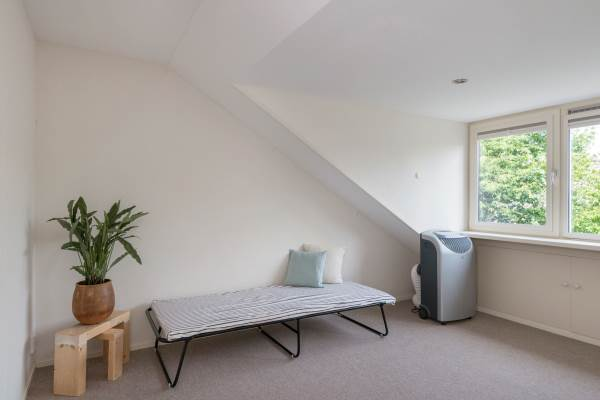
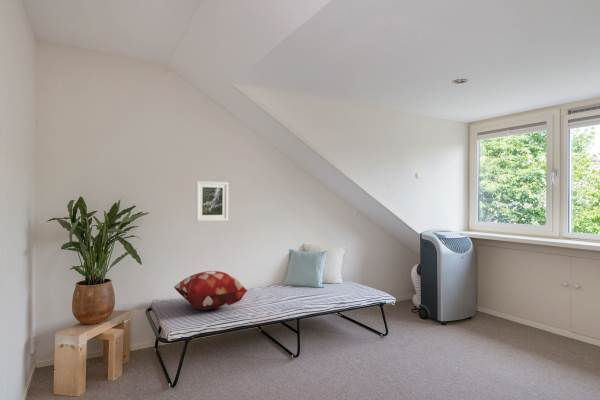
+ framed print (212, 201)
+ decorative pillow (210, 288)
